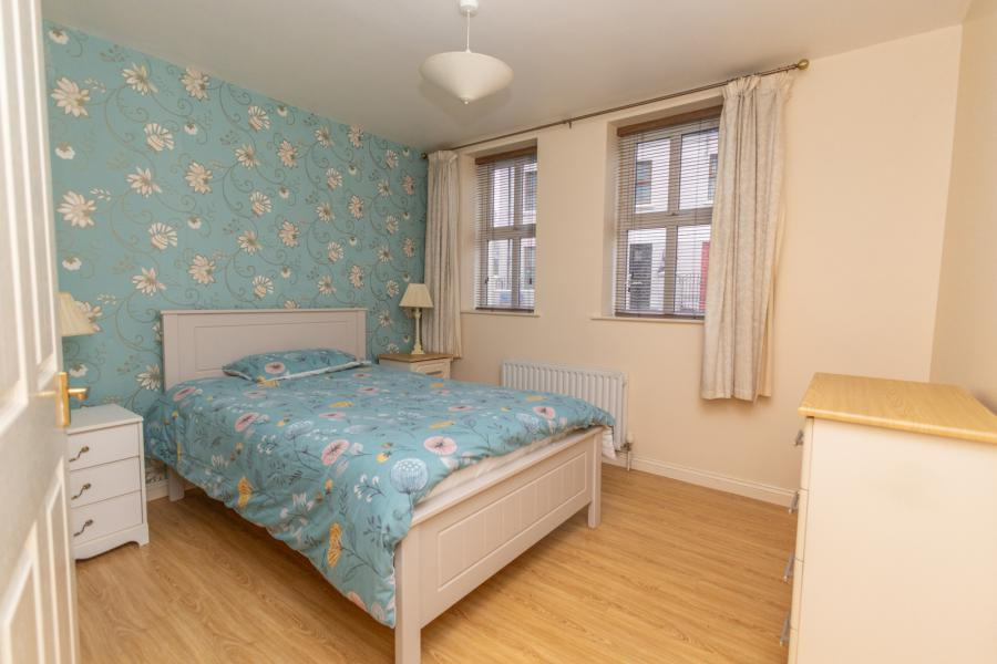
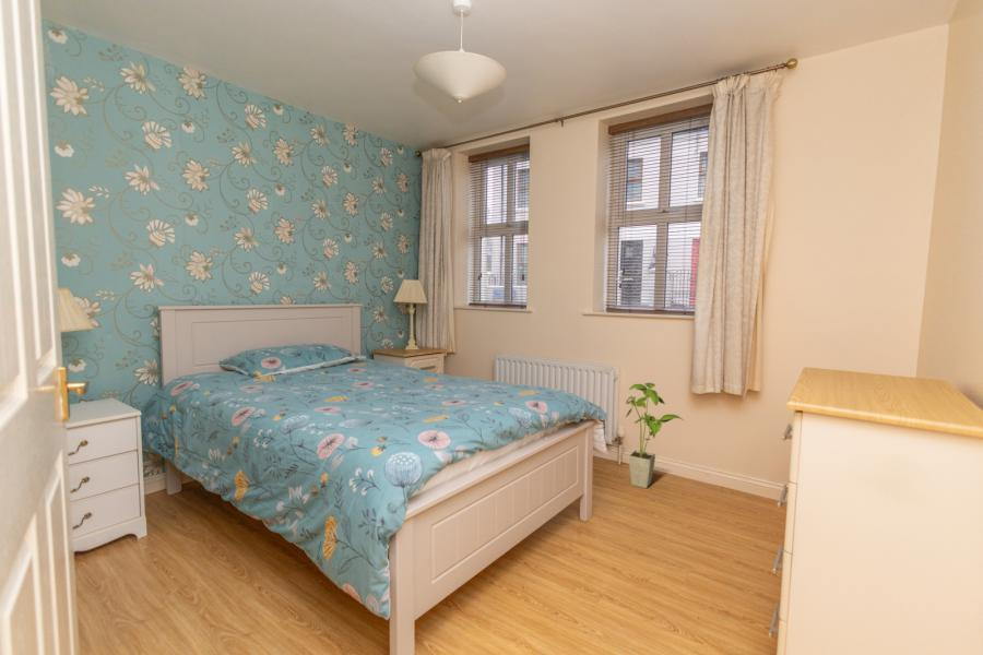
+ house plant (649, 436)
